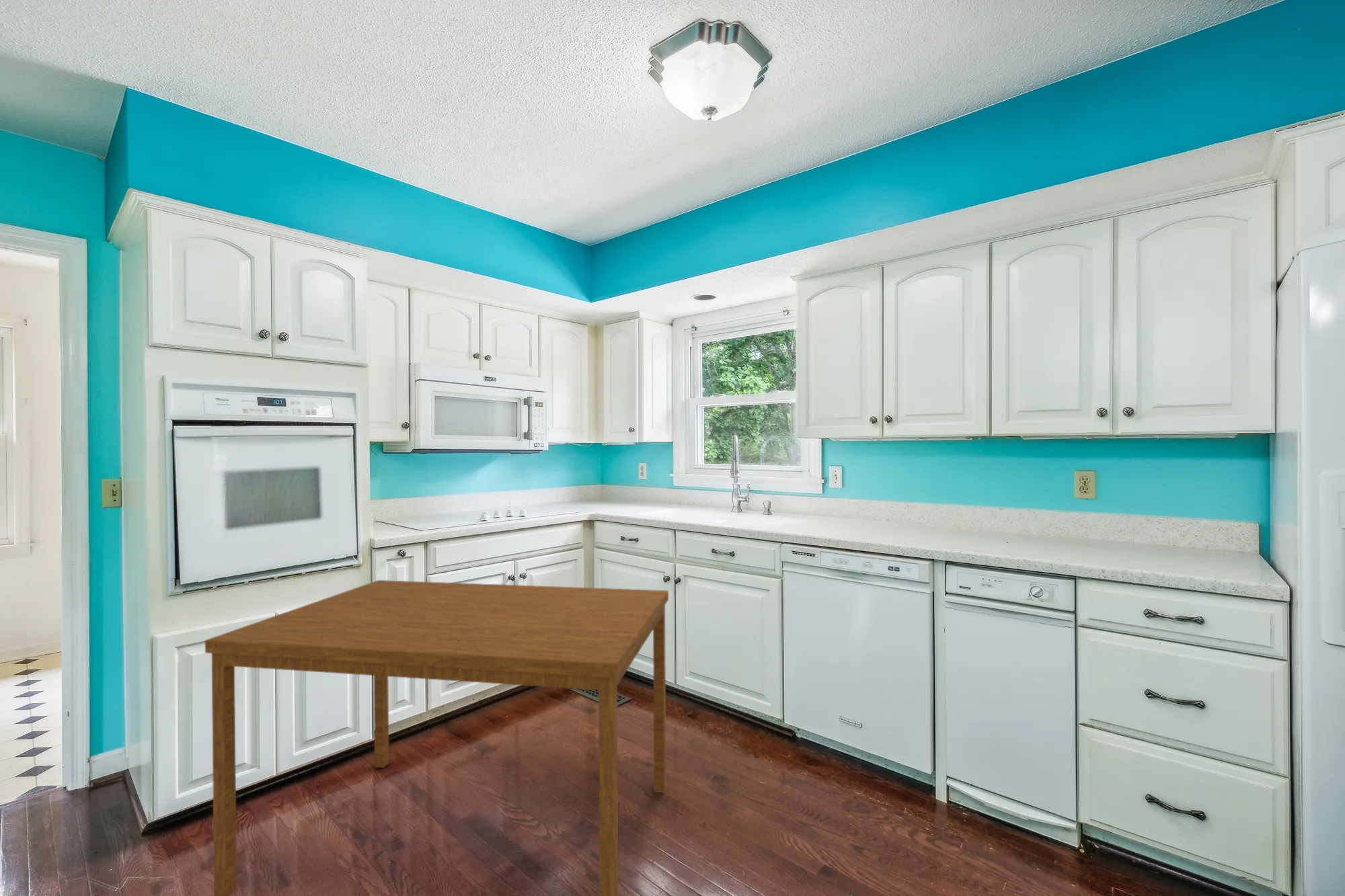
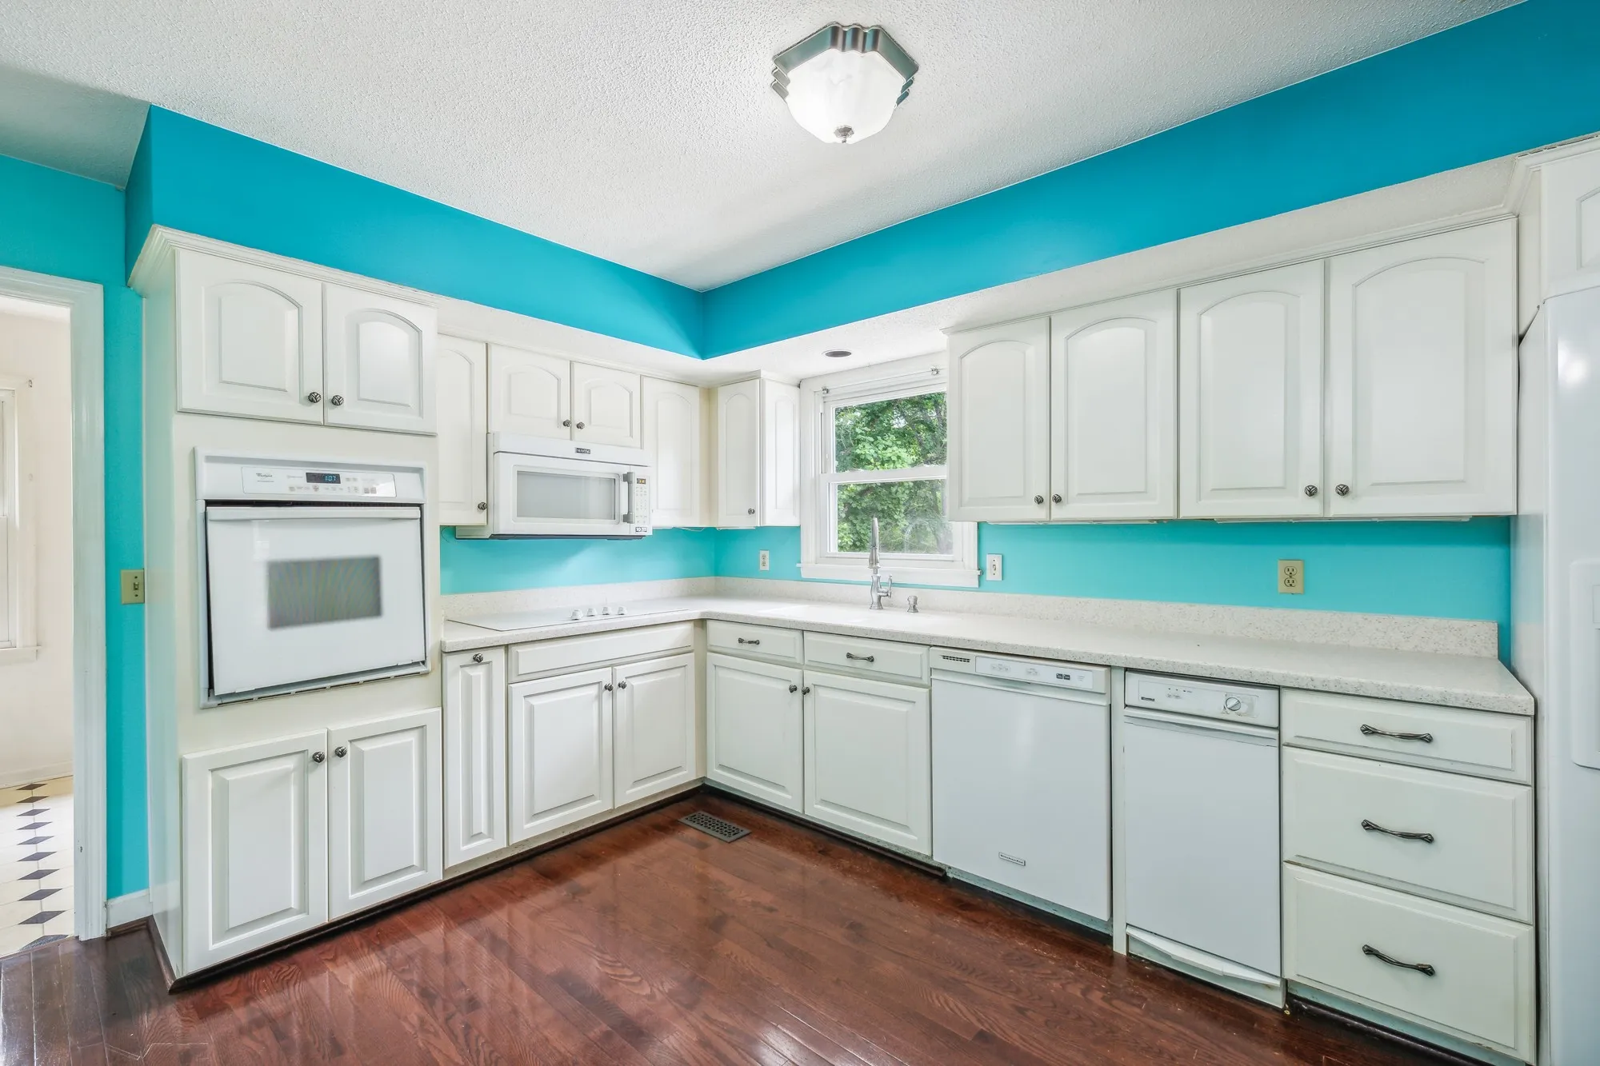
- dining table (470, 682)
